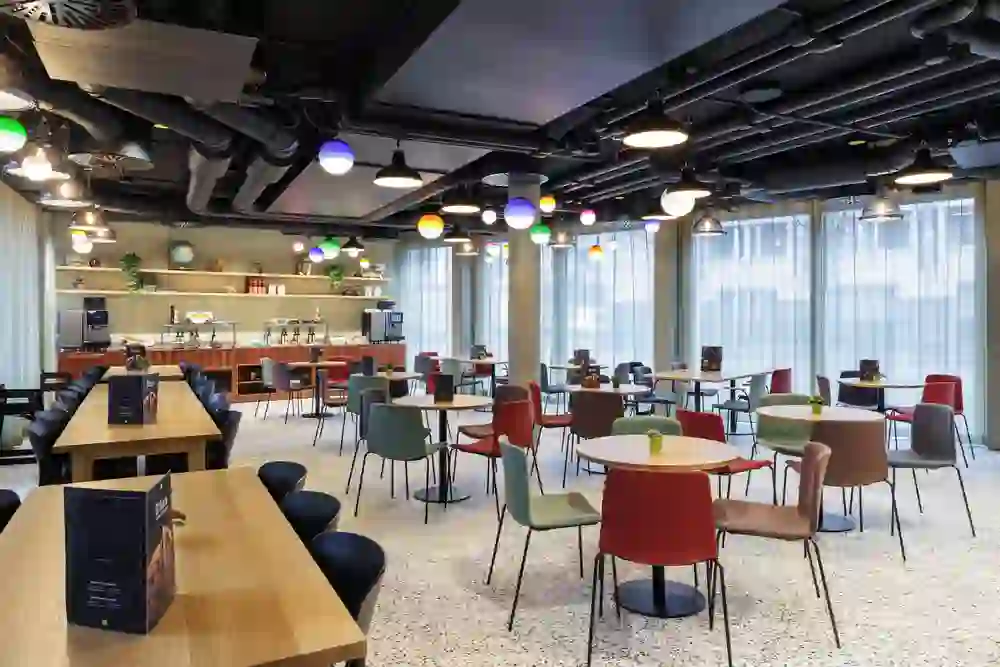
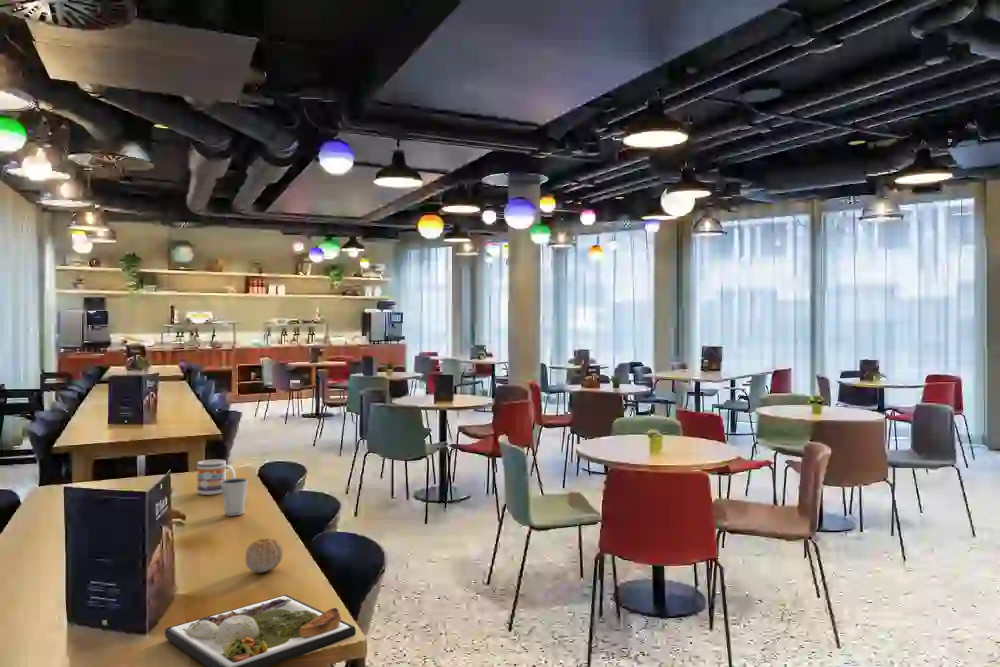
+ dixie cup (234, 497)
+ fruit (264, 555)
+ mug (214, 477)
+ dinner plate (260, 625)
